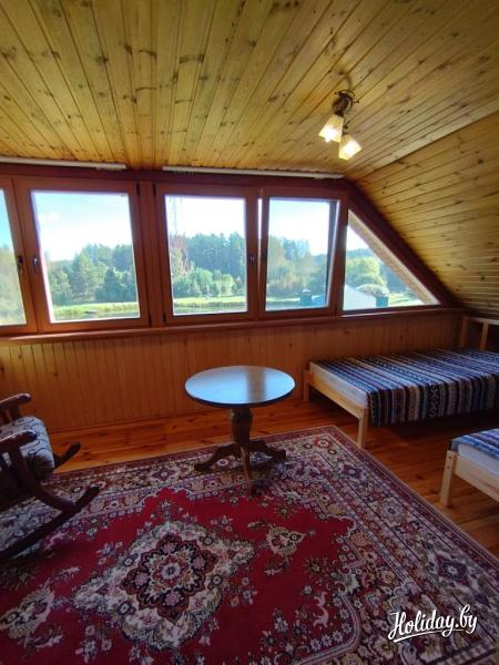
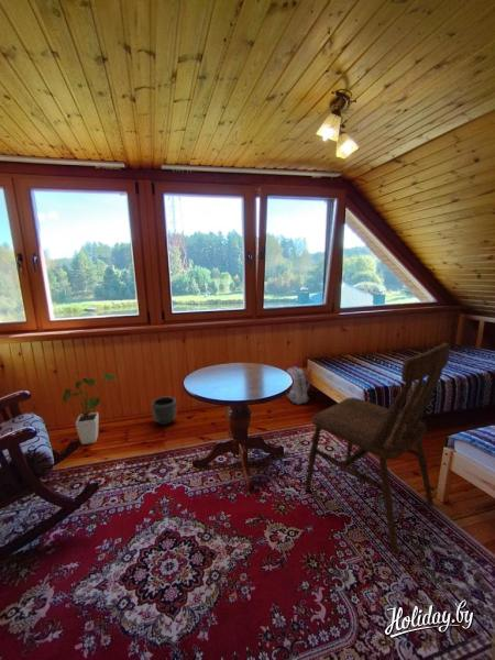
+ house plant (91, 409)
+ planter (164, 411)
+ backpack (298, 381)
+ chair (373, 421)
